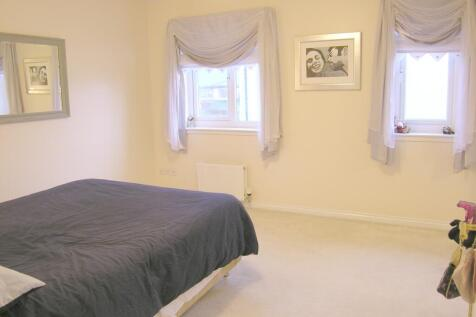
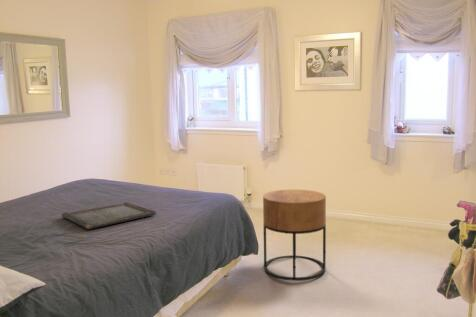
+ side table (294, 232)
+ serving tray (109, 214)
